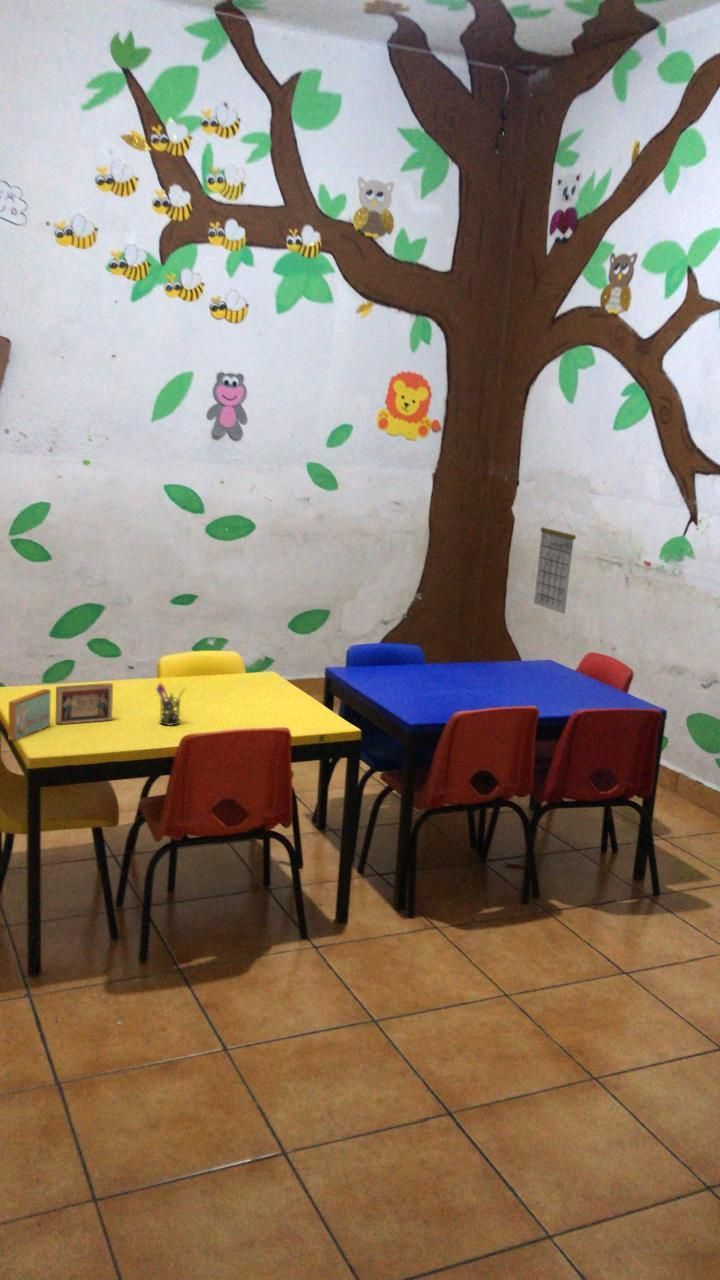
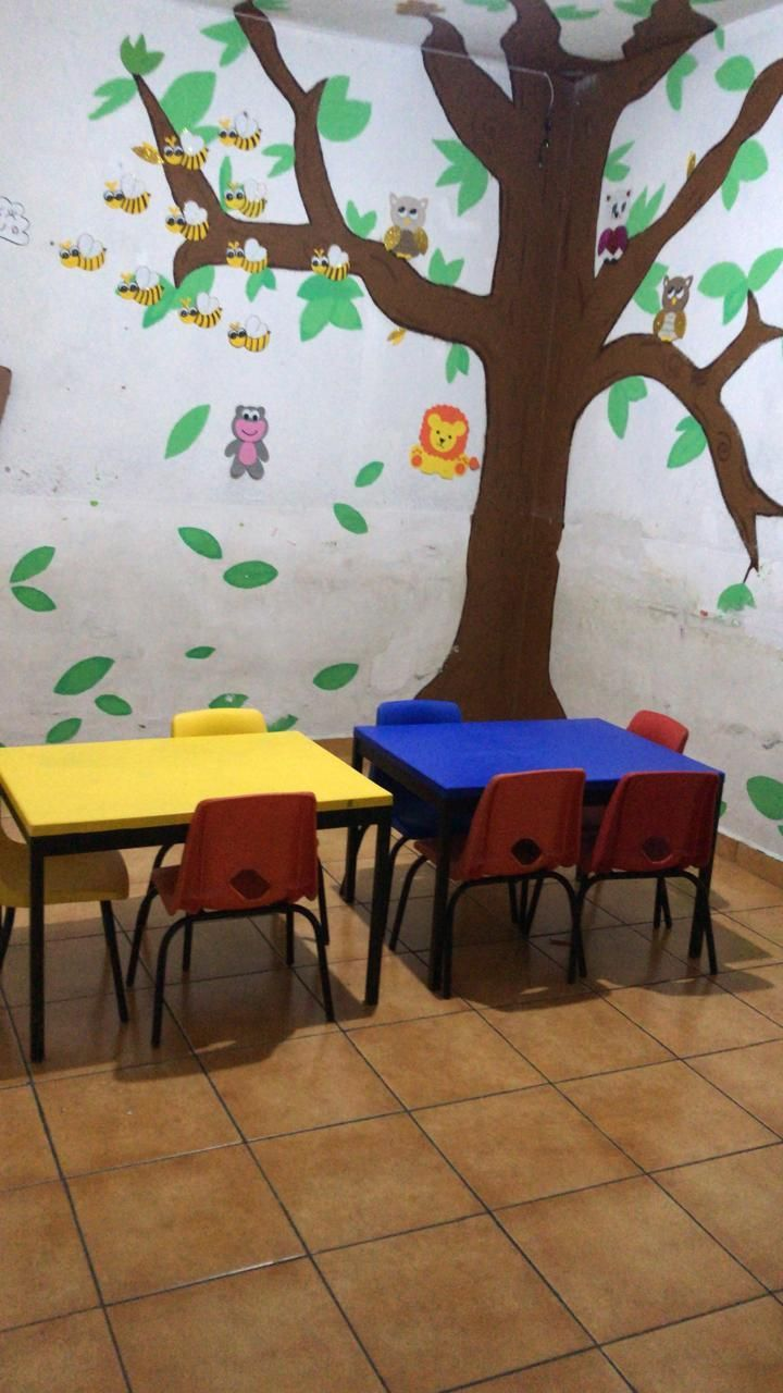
- pen holder (169, 703)
- calendar (554, 561)
- board game (57, 708)
